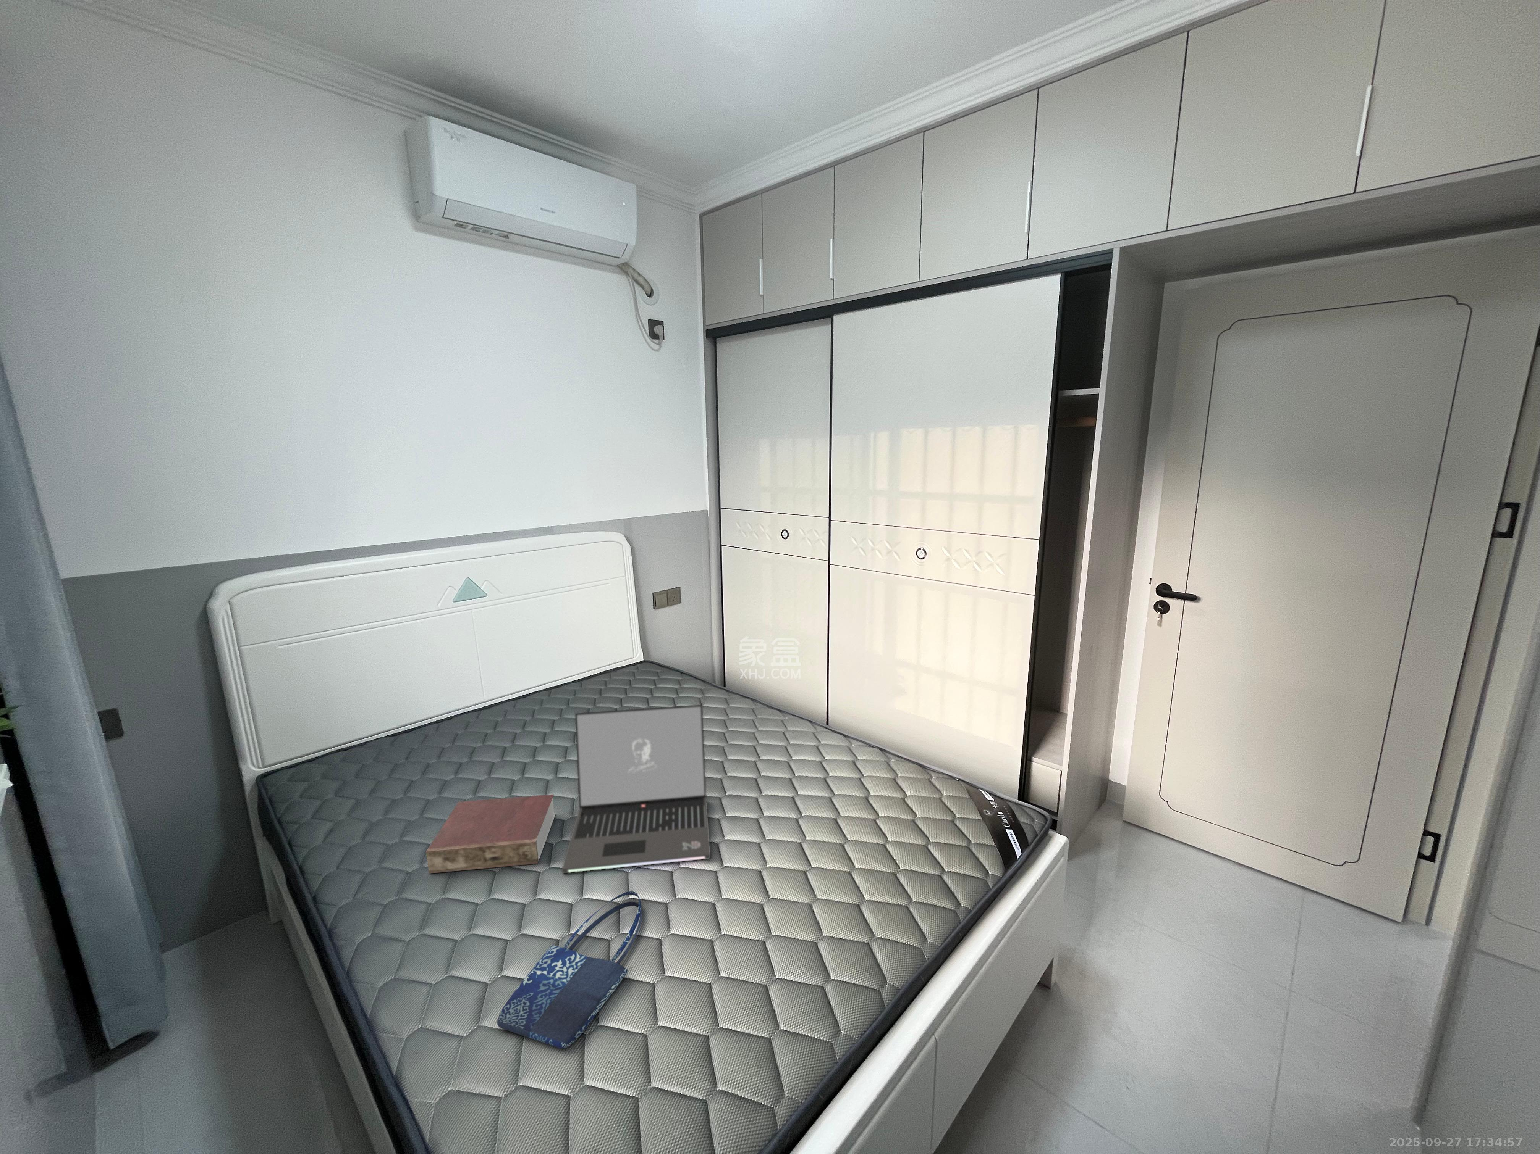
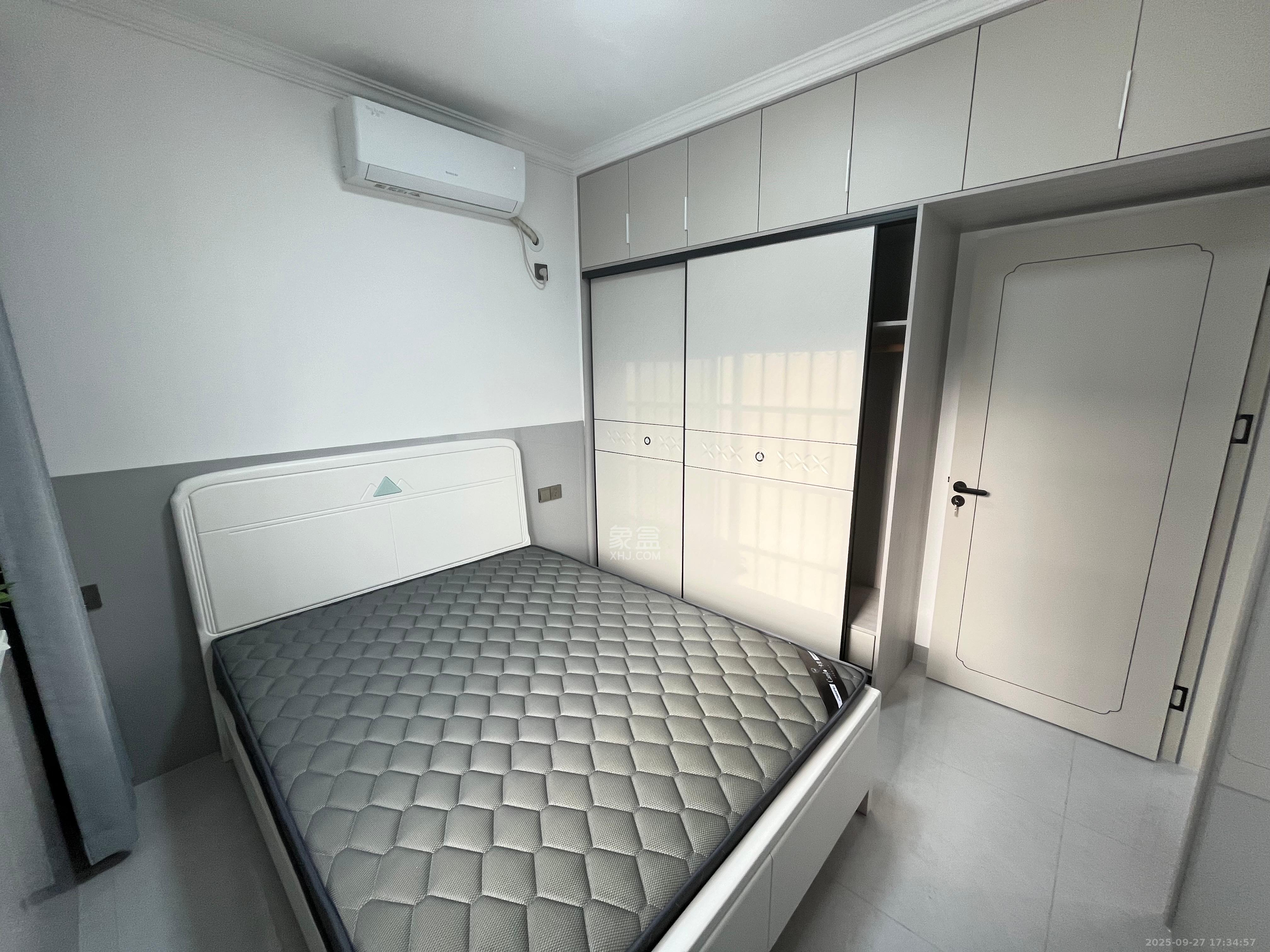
- book (496, 830)
- laptop (639, 782)
- shopping bag (588, 956)
